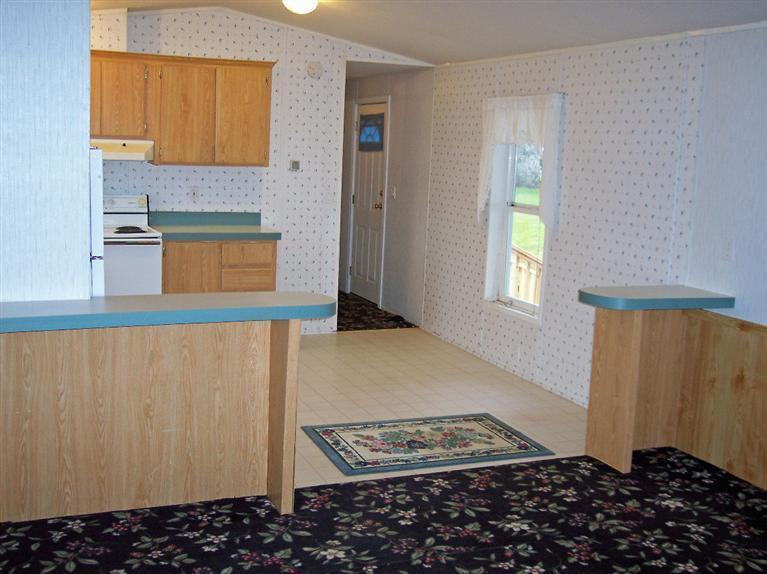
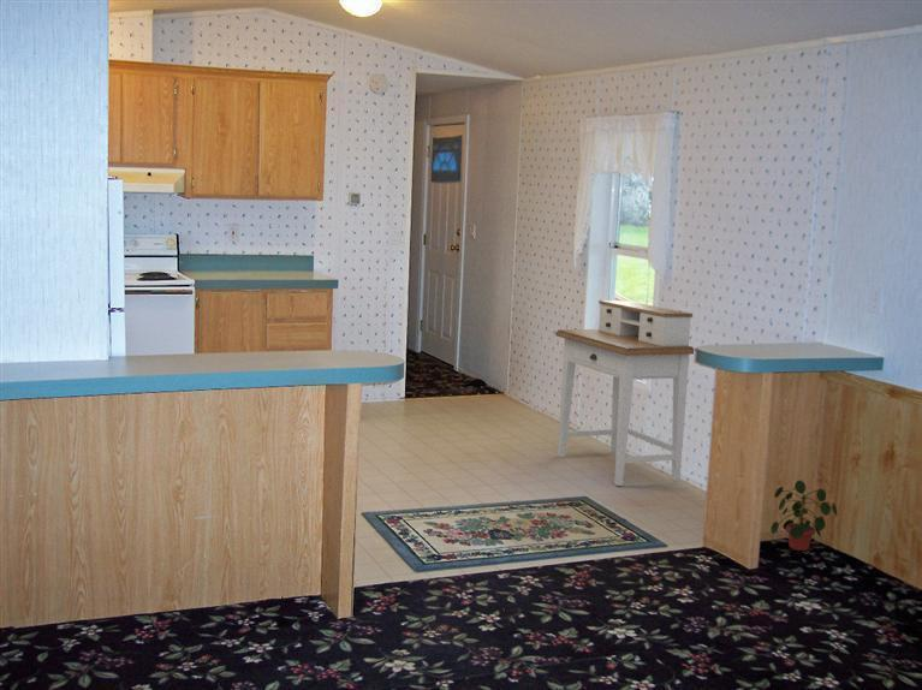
+ potted plant (803, 513)
+ desk (619, 387)
